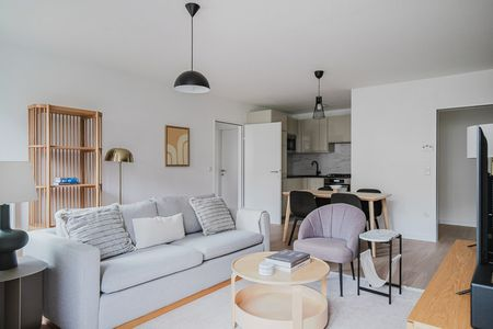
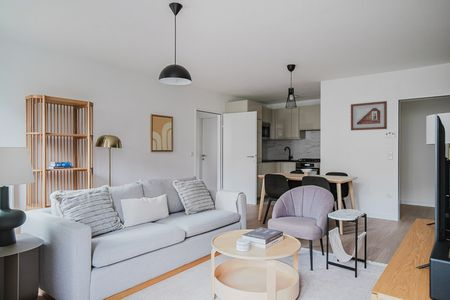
+ picture frame (368, 116)
